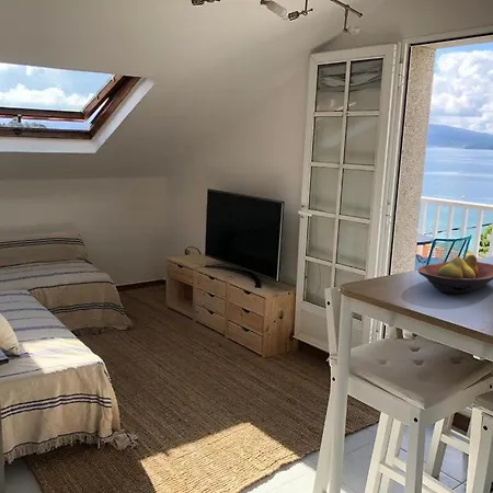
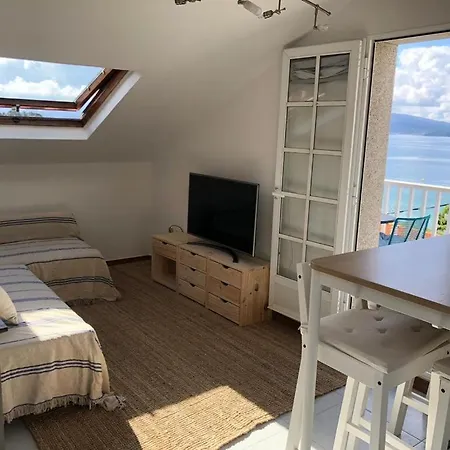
- fruit bowl (461, 271)
